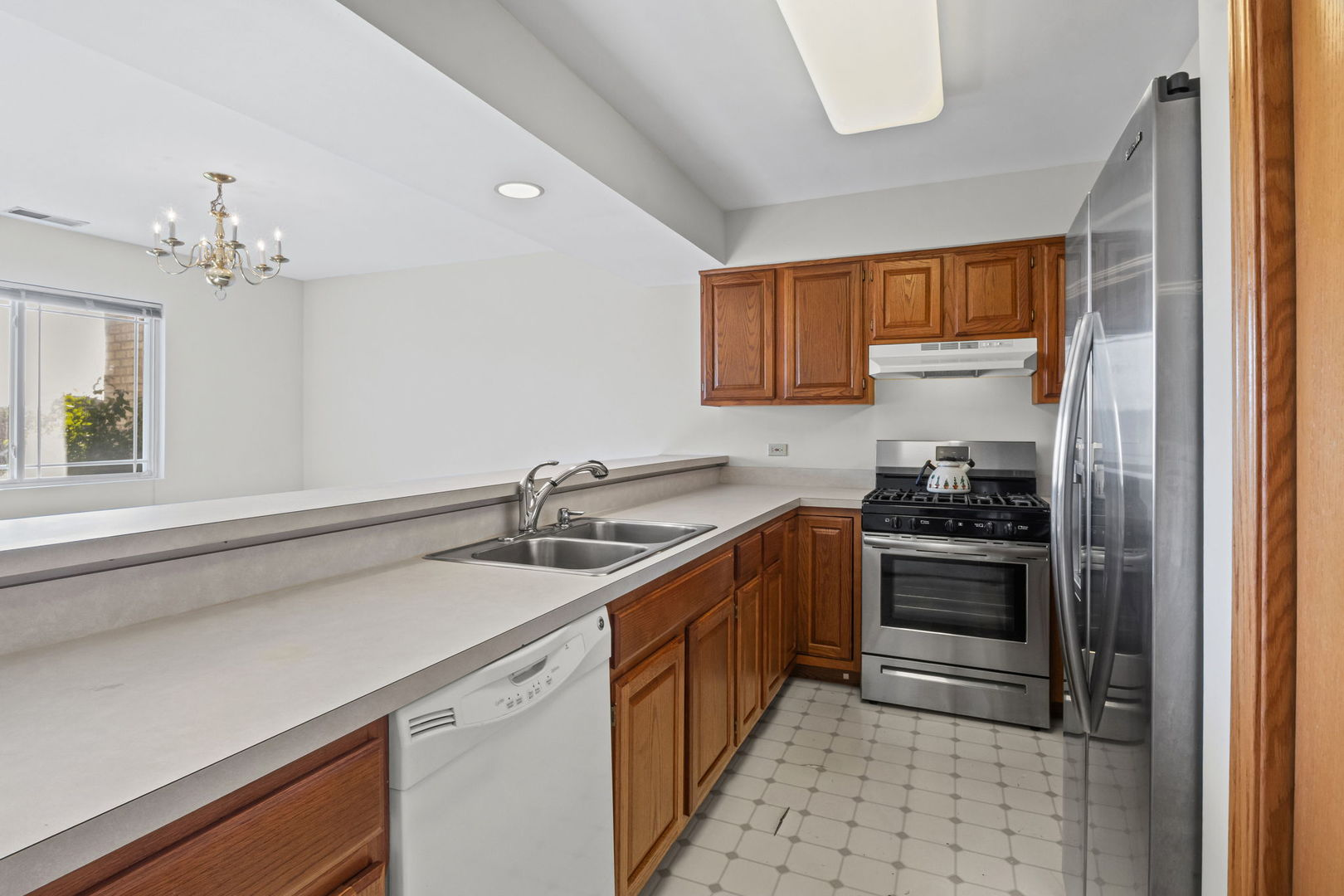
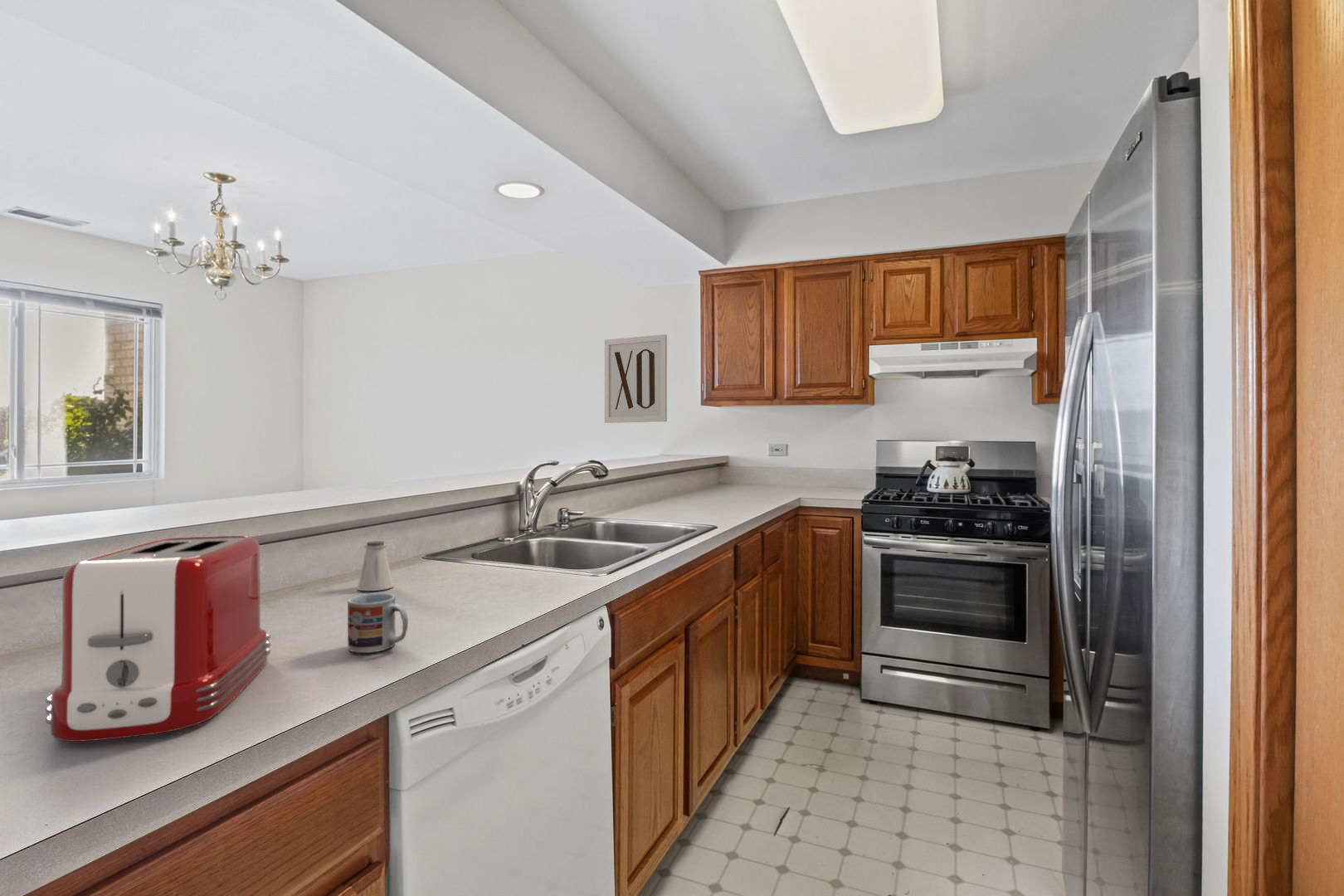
+ cup (379, 622)
+ toaster (174, 620)
+ saltshaker (375, 564)
+ wall art (635, 379)
